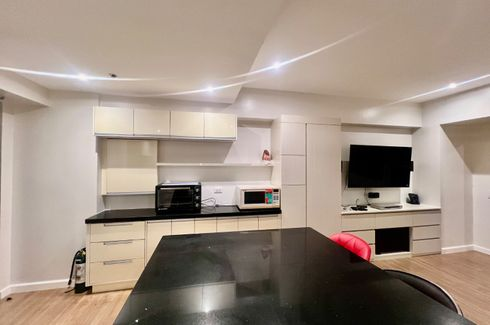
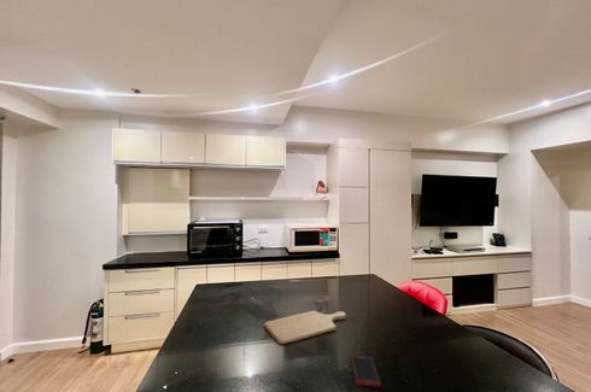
+ chopping board (310, 322)
+ cell phone (364, 369)
